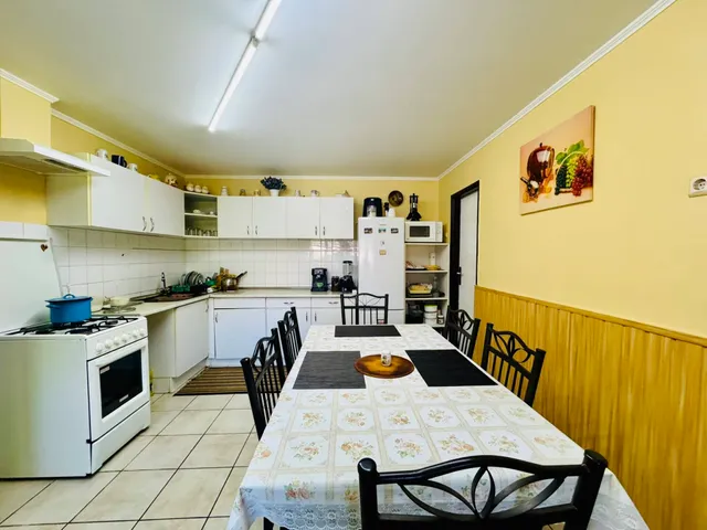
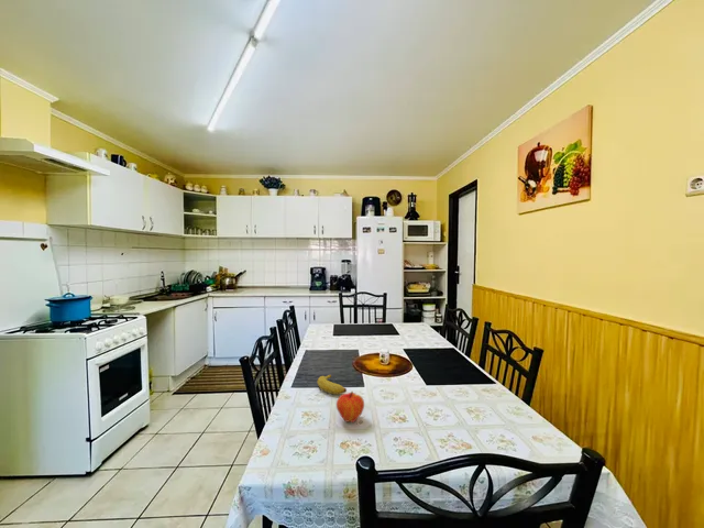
+ banana (332, 384)
+ fruit (350, 405)
